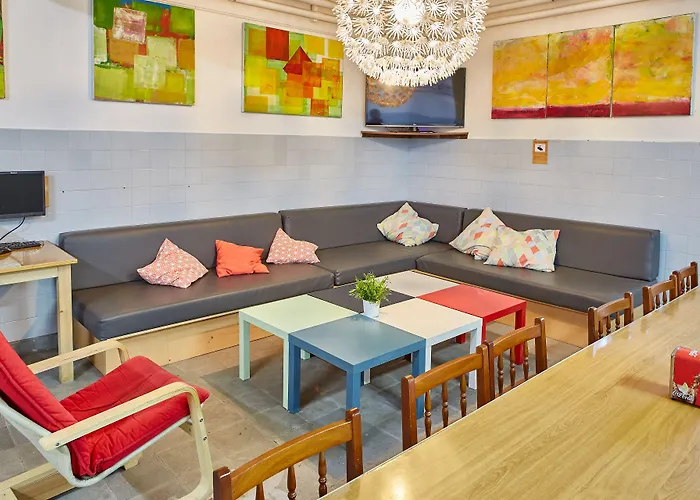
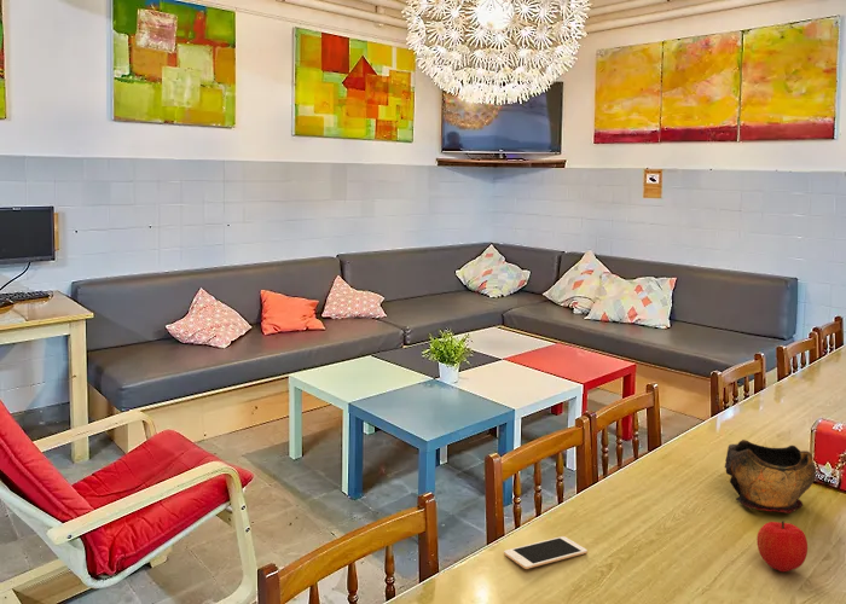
+ decorative bowl (769, 470)
+ fruit (781, 544)
+ cell phone (545, 551)
